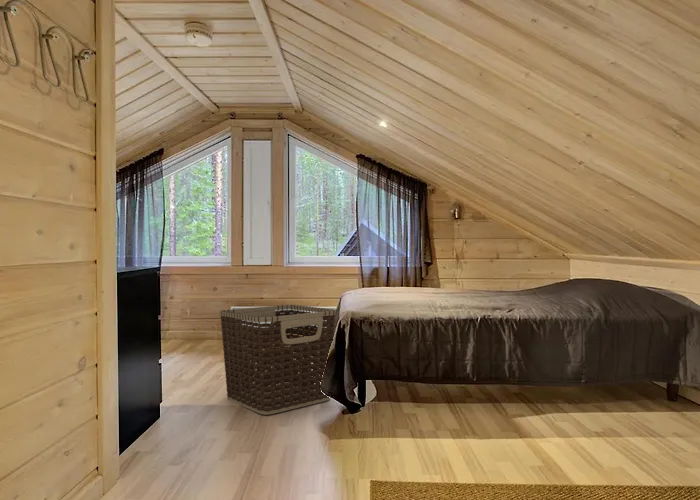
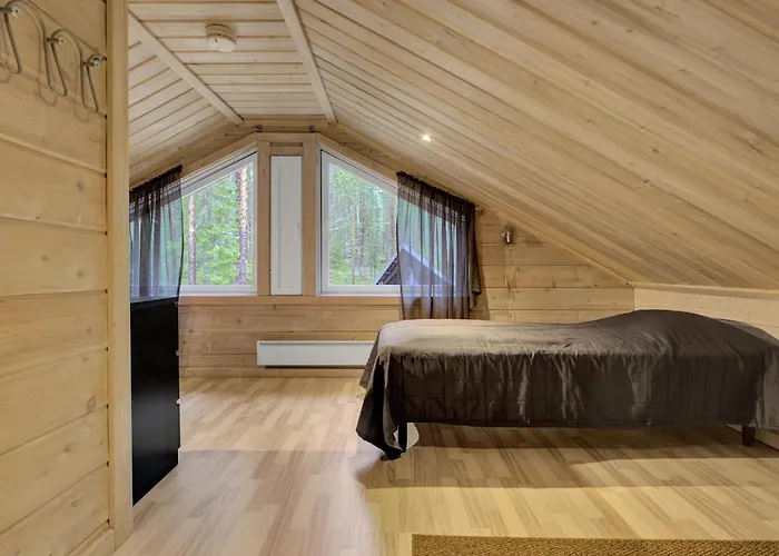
- clothes hamper (277, 354)
